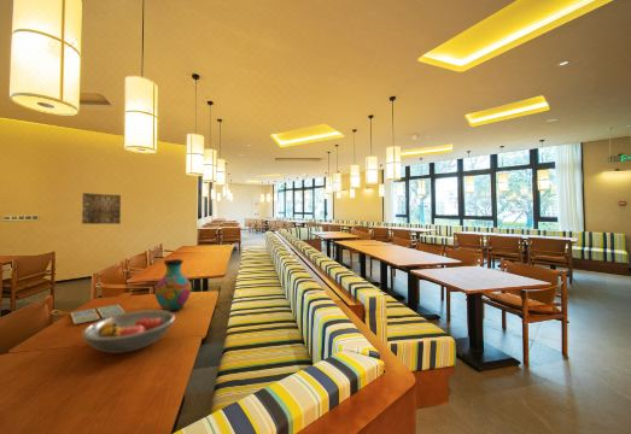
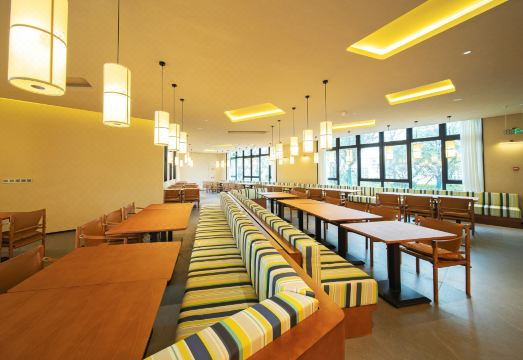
- drink coaster (99, 312)
- vase (173, 285)
- wall art (101, 209)
- fruit bowl (132, 330)
